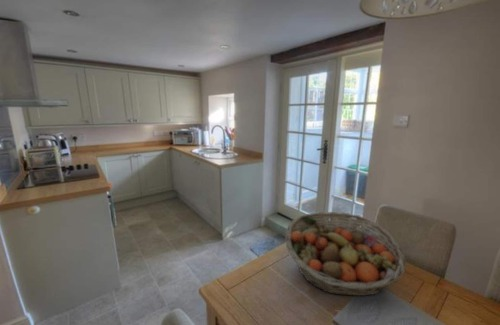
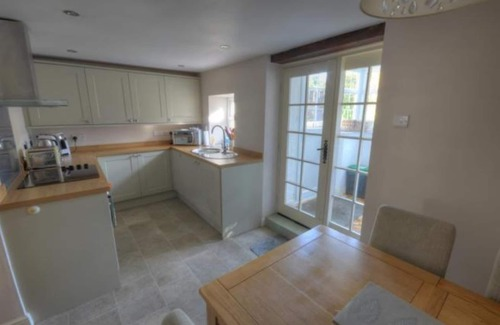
- fruit basket (340, 250)
